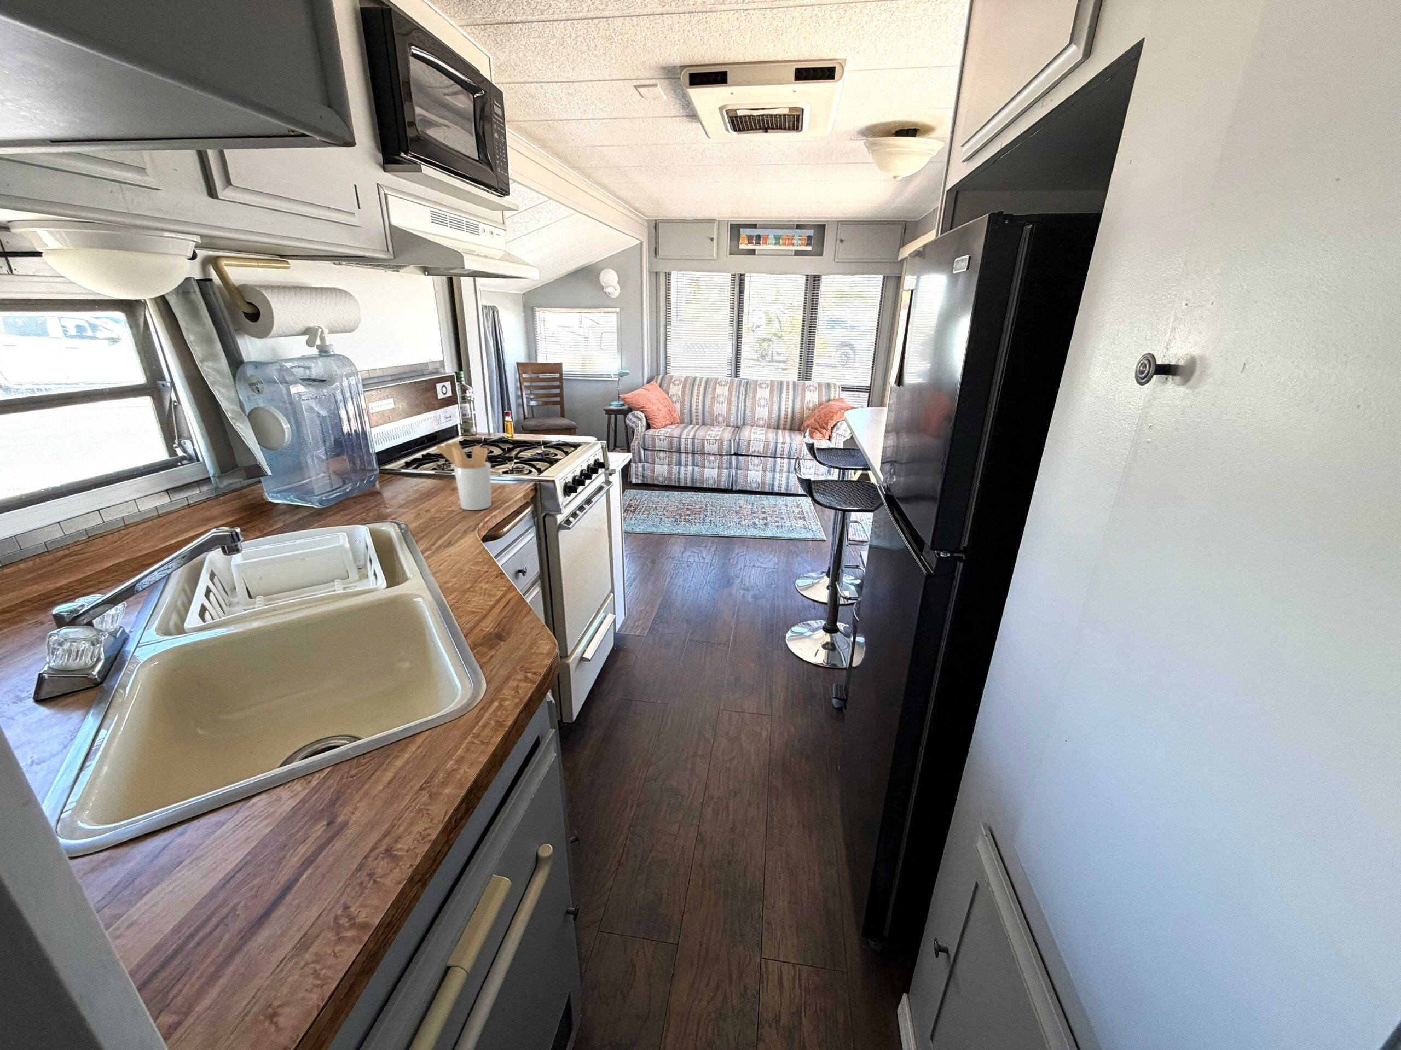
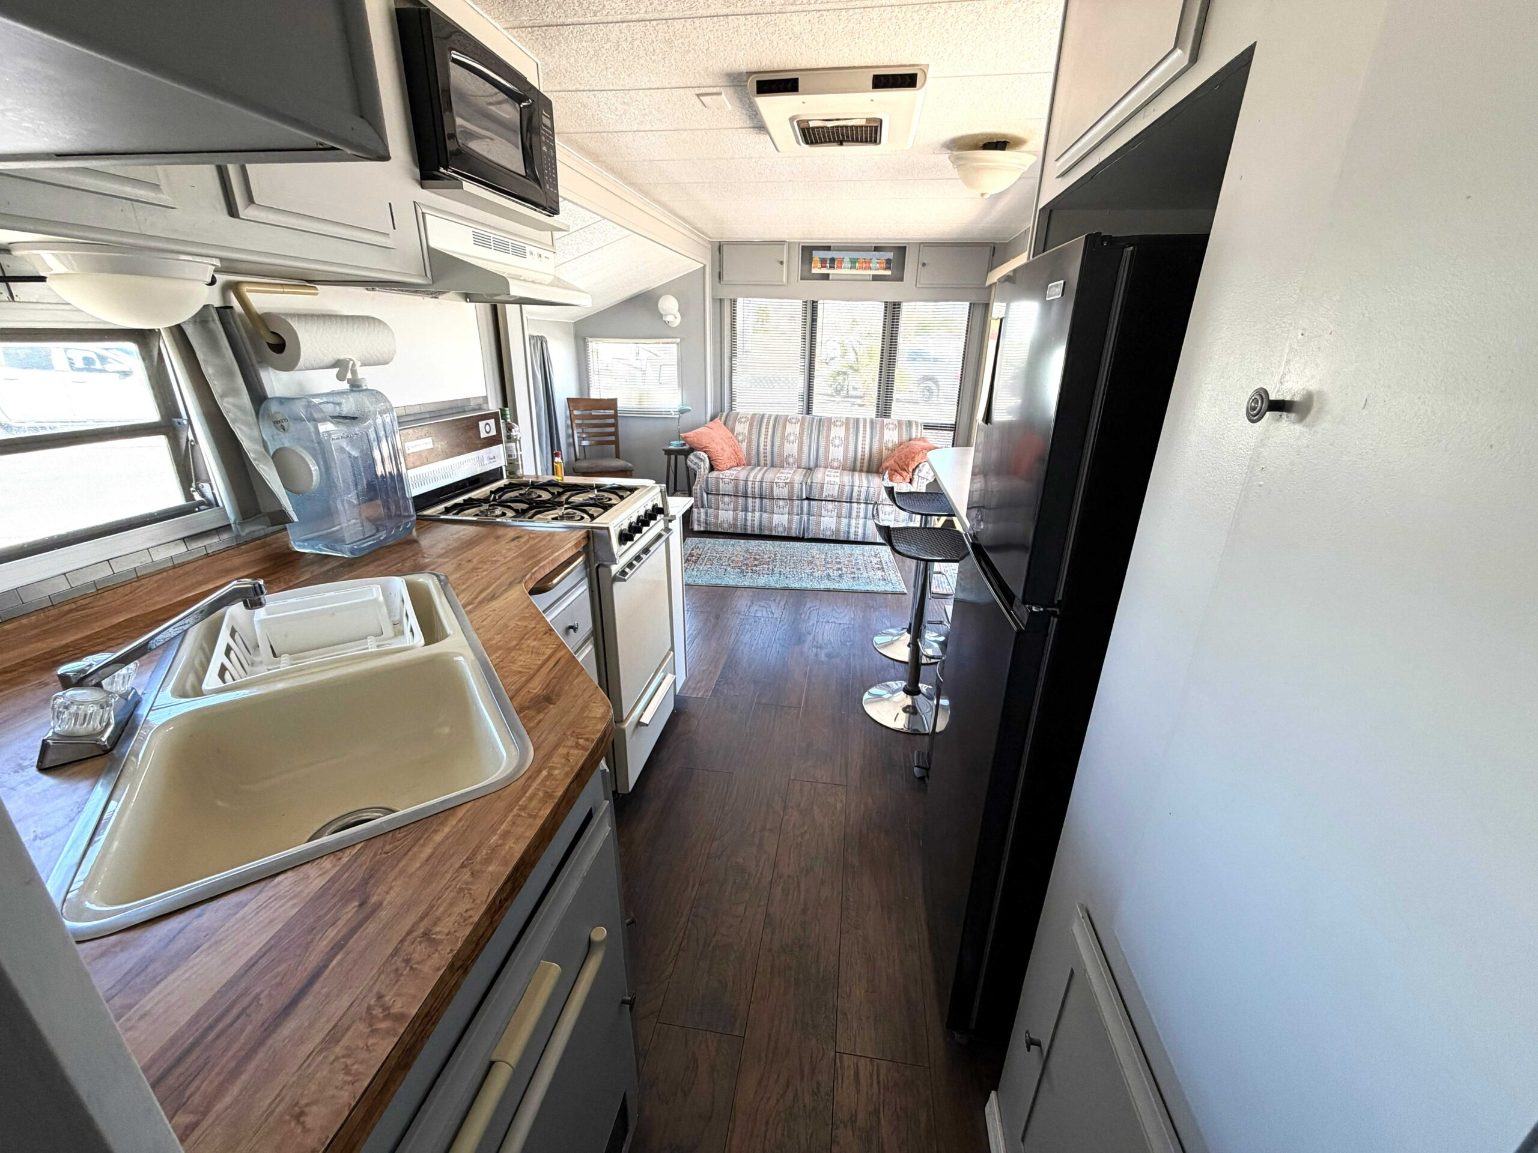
- utensil holder (466, 474)
